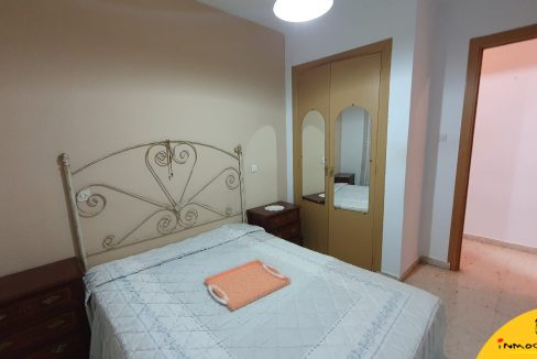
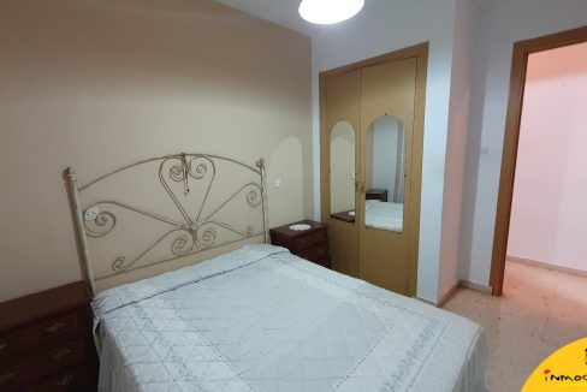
- serving tray (246, 281)
